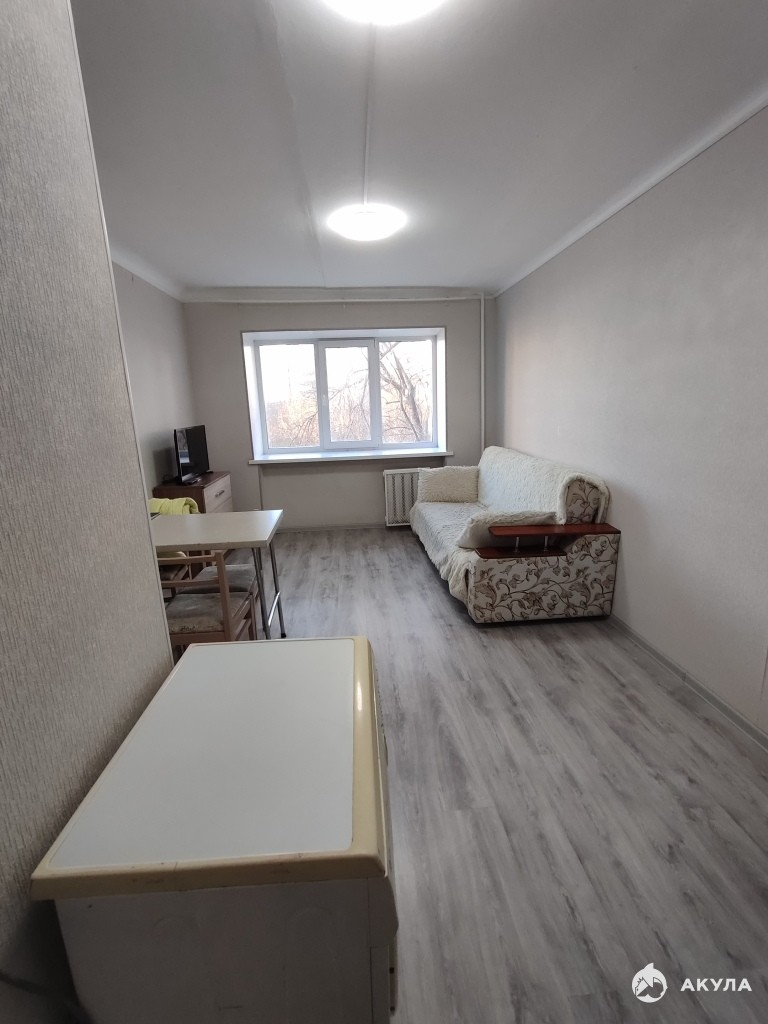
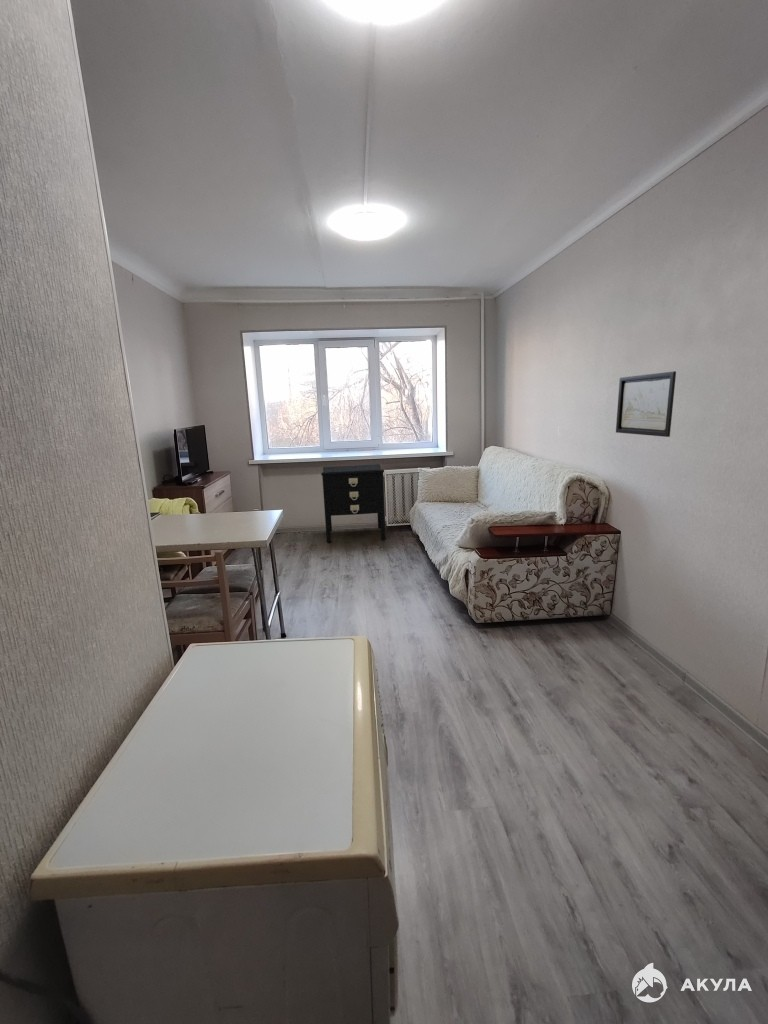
+ nightstand (354, 502)
+ wall art (642, 405)
